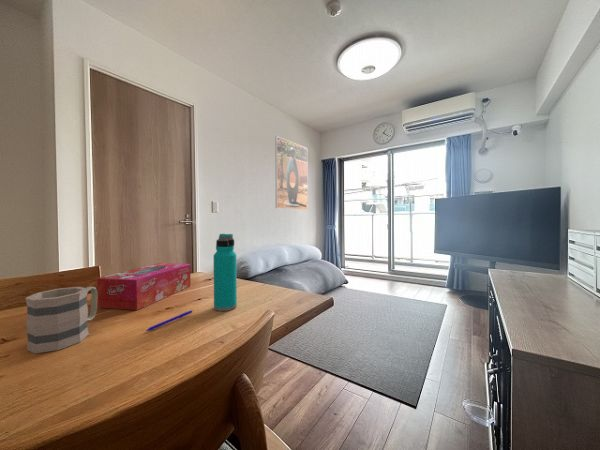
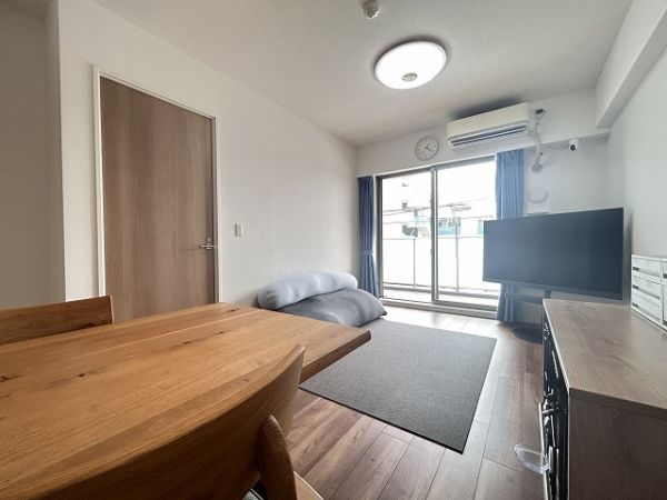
- pen (170, 320)
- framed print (292, 176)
- tissue box (150, 282)
- mug (68, 313)
- water bottle (225, 270)
